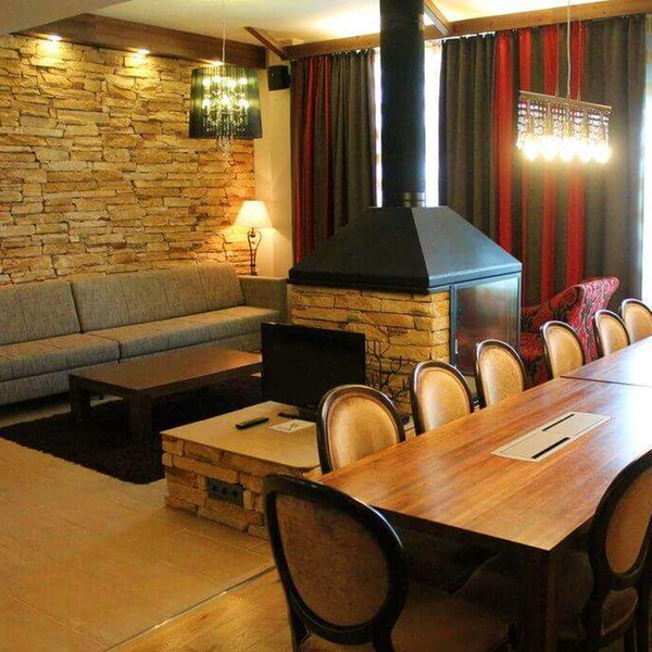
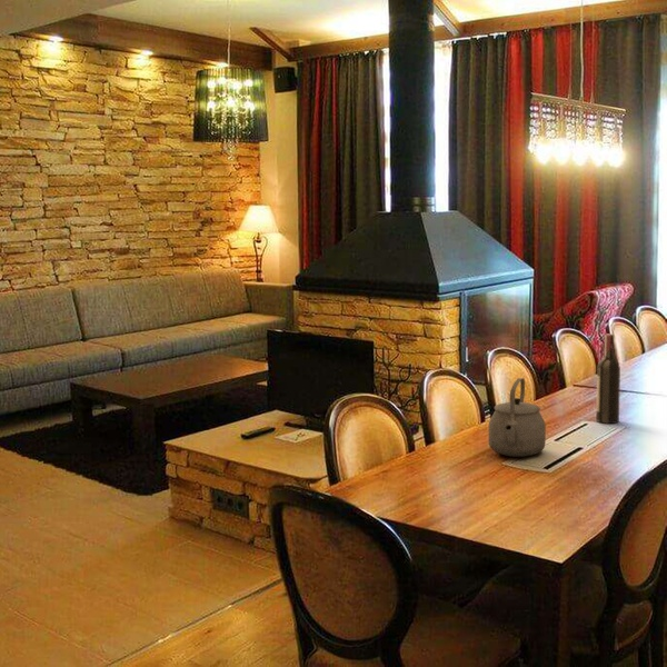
+ tea kettle (515, 418)
+ wine bottle (608, 378)
